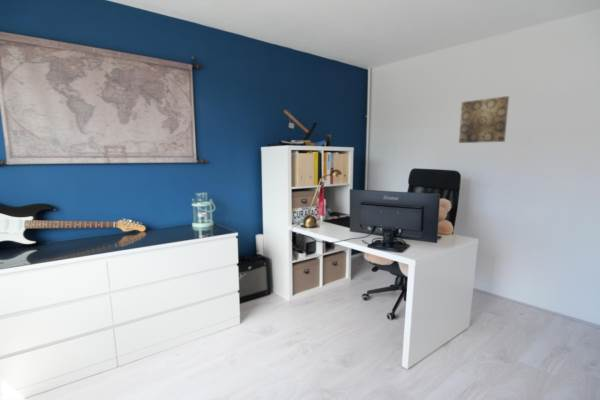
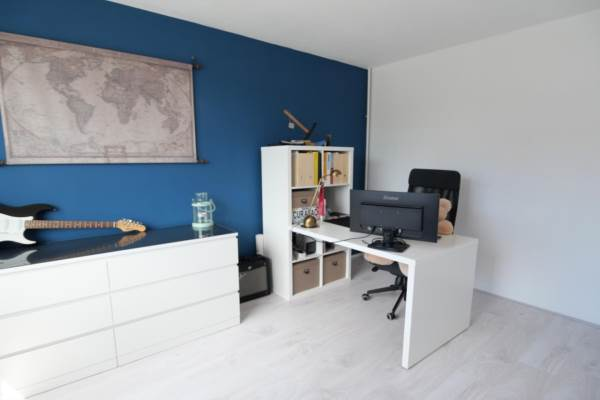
- wall art (482, 121)
